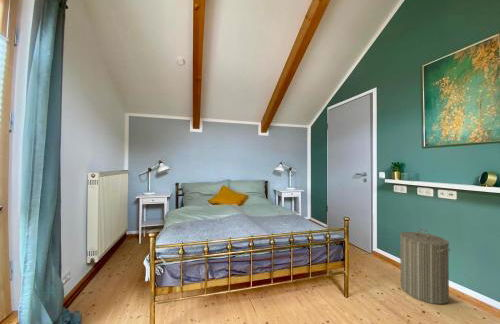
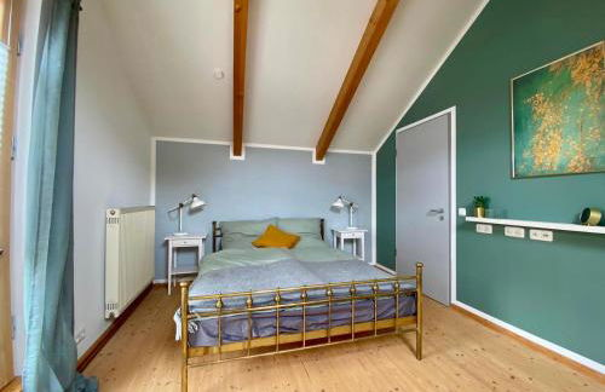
- laundry hamper (423, 260)
